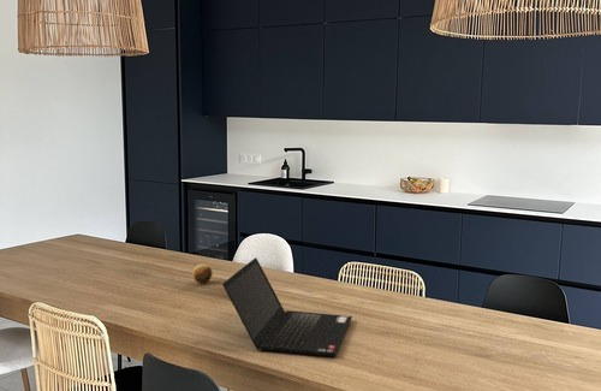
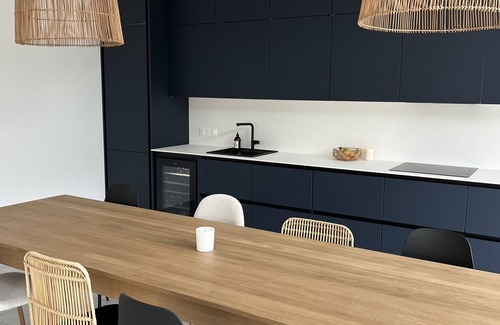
- laptop computer (290, 310)
- fruit (202, 273)
